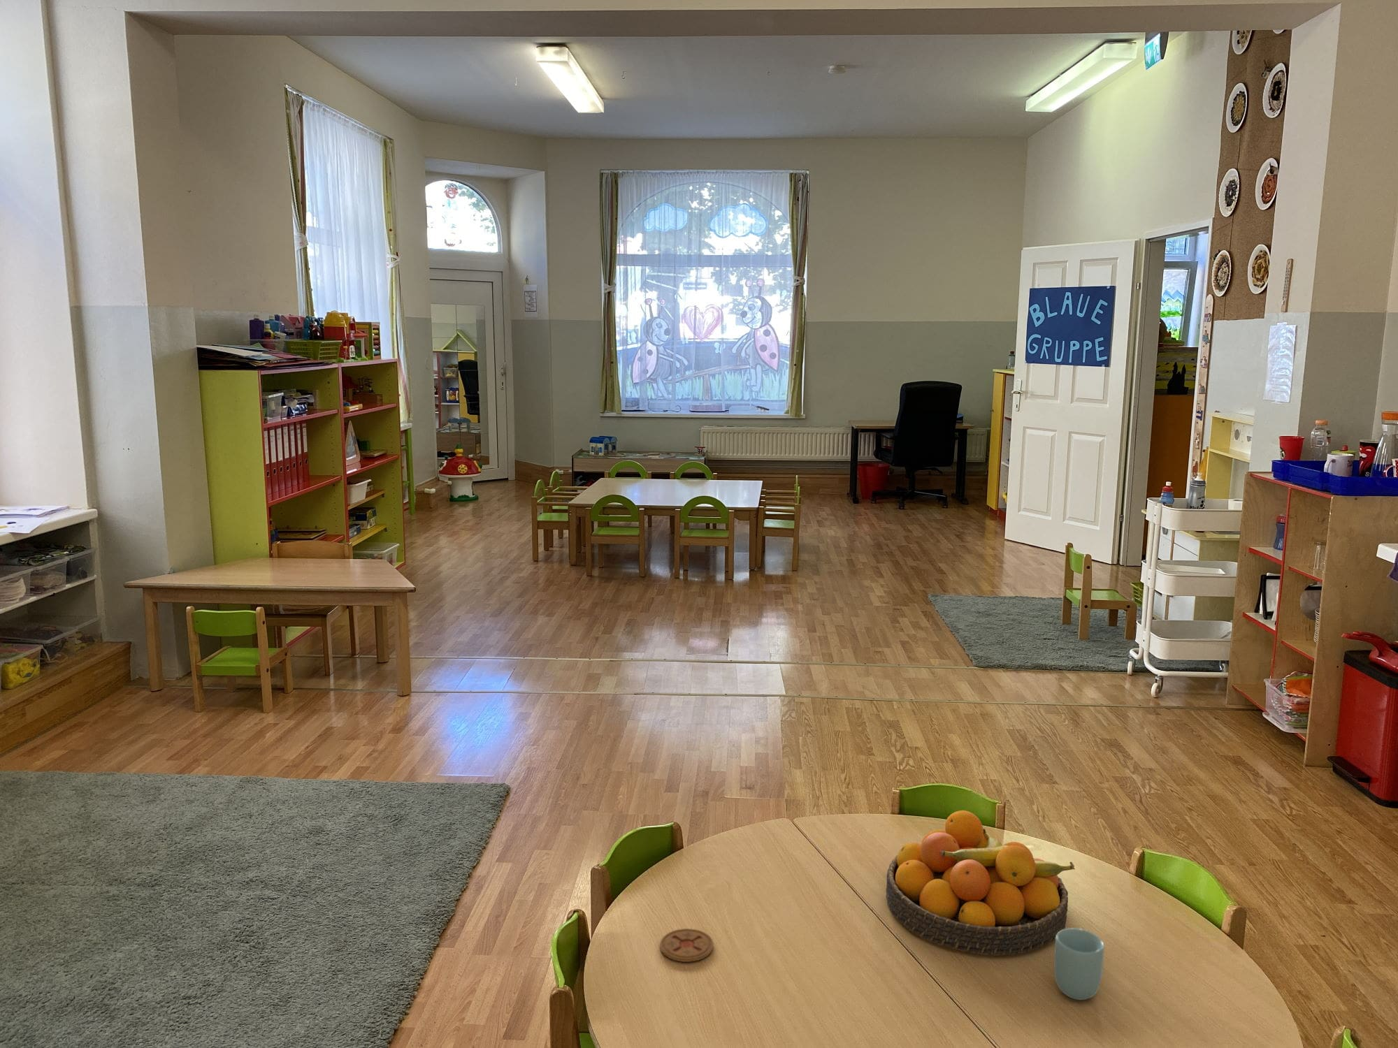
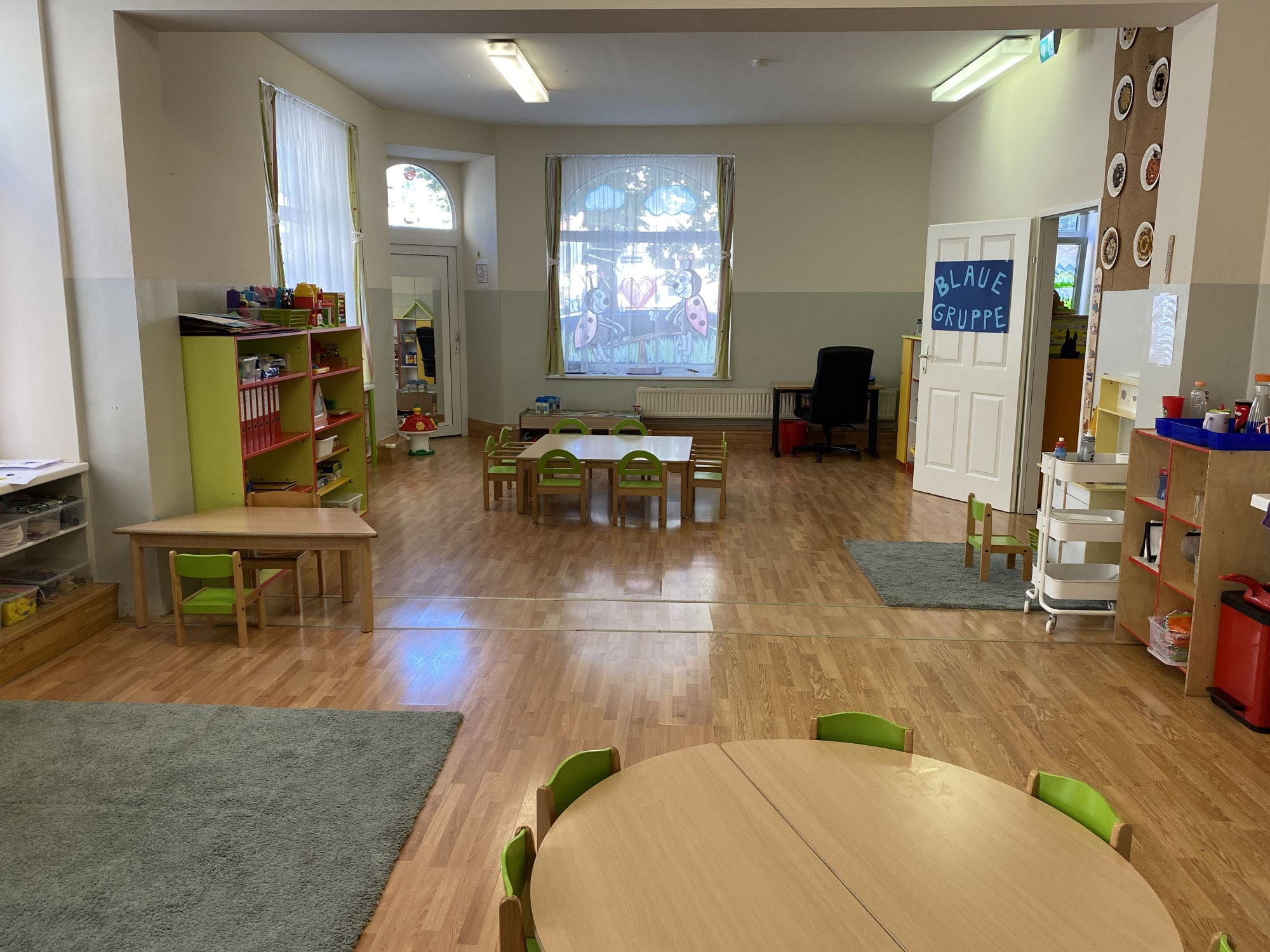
- cup (1078, 967)
- fruit bowl (975, 870)
- coaster (687, 945)
